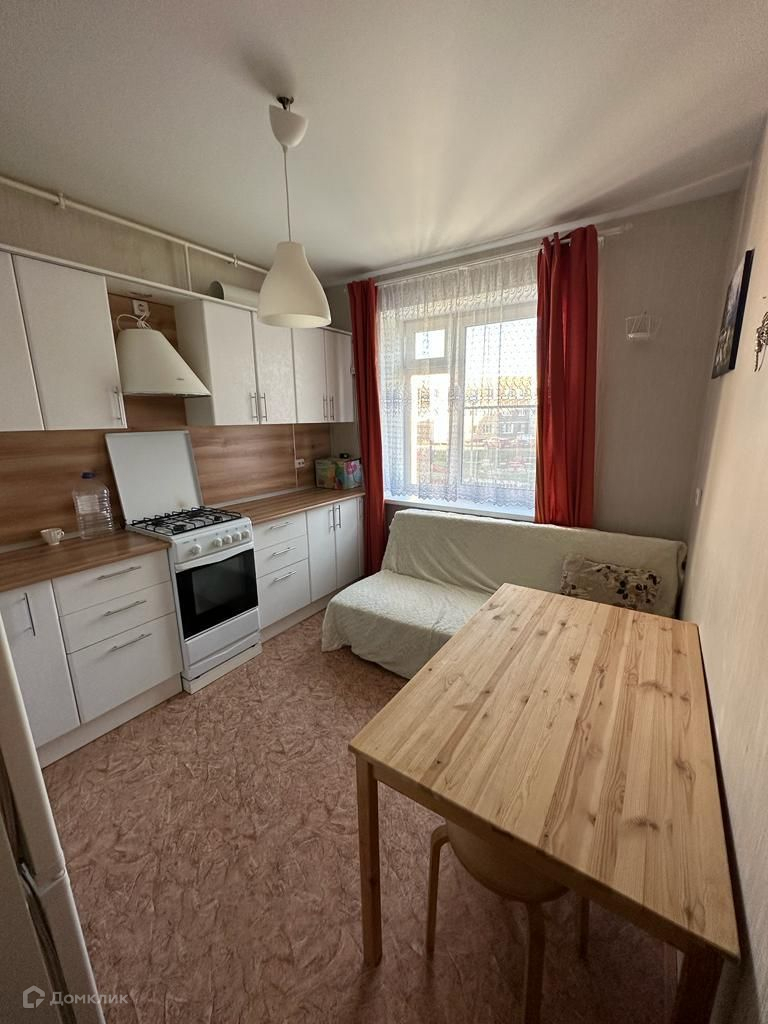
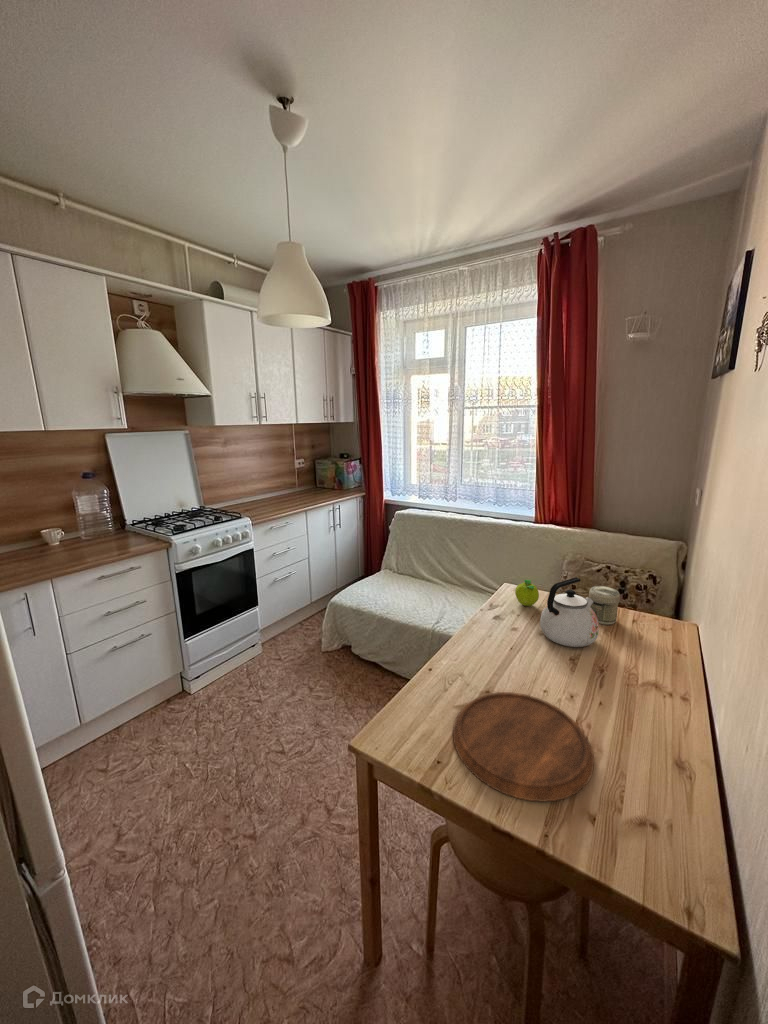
+ jar (603, 605)
+ cutting board (519, 736)
+ kettle (570, 608)
+ fruit (526, 593)
